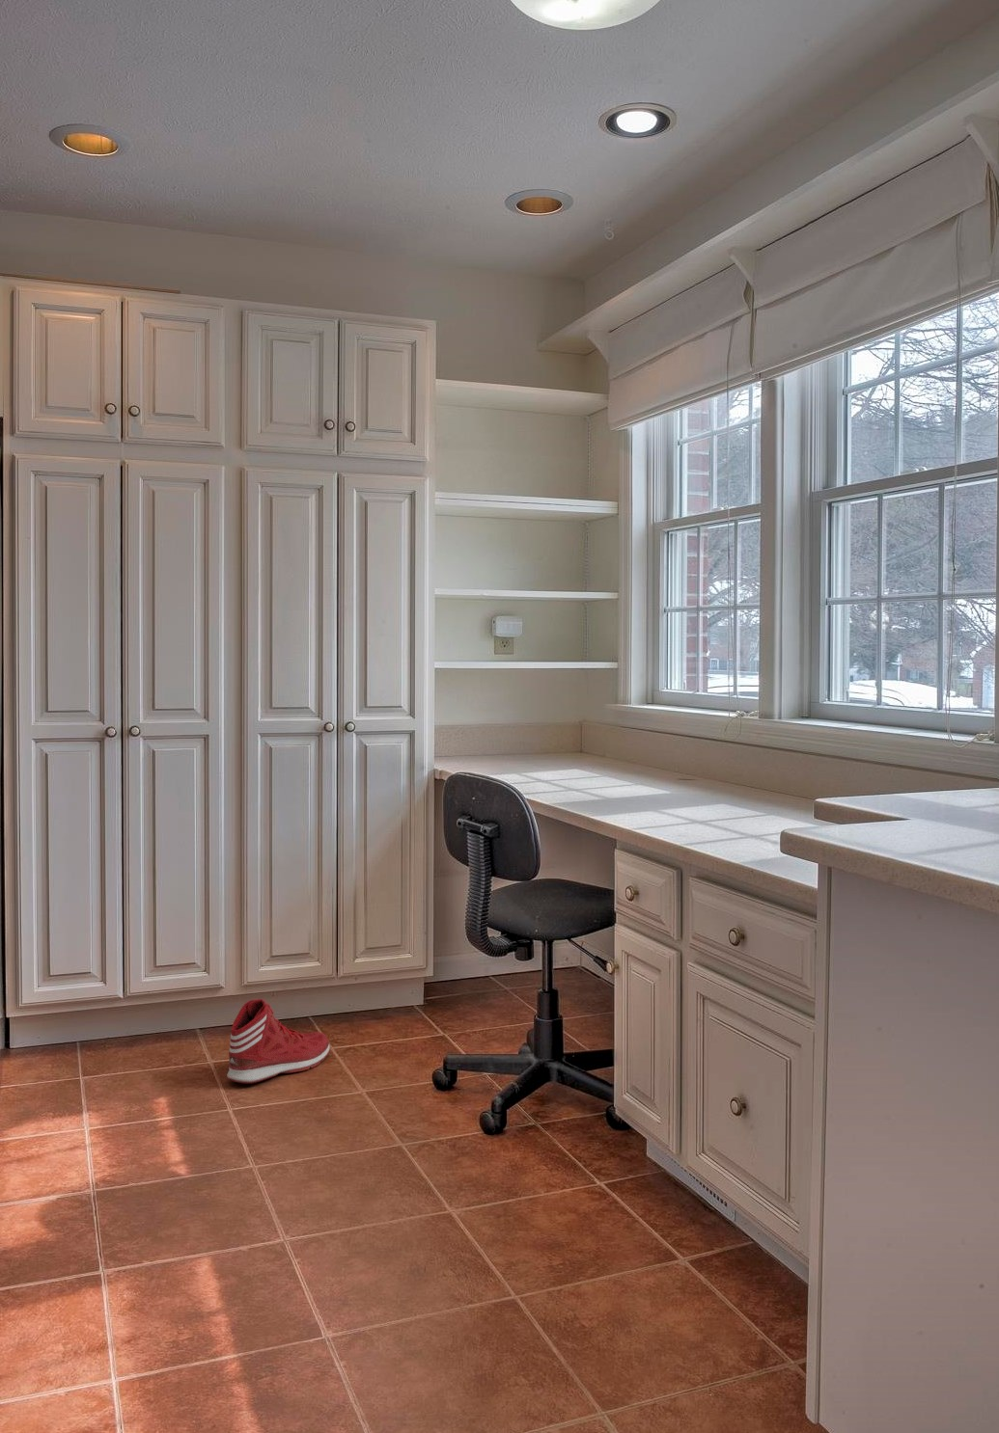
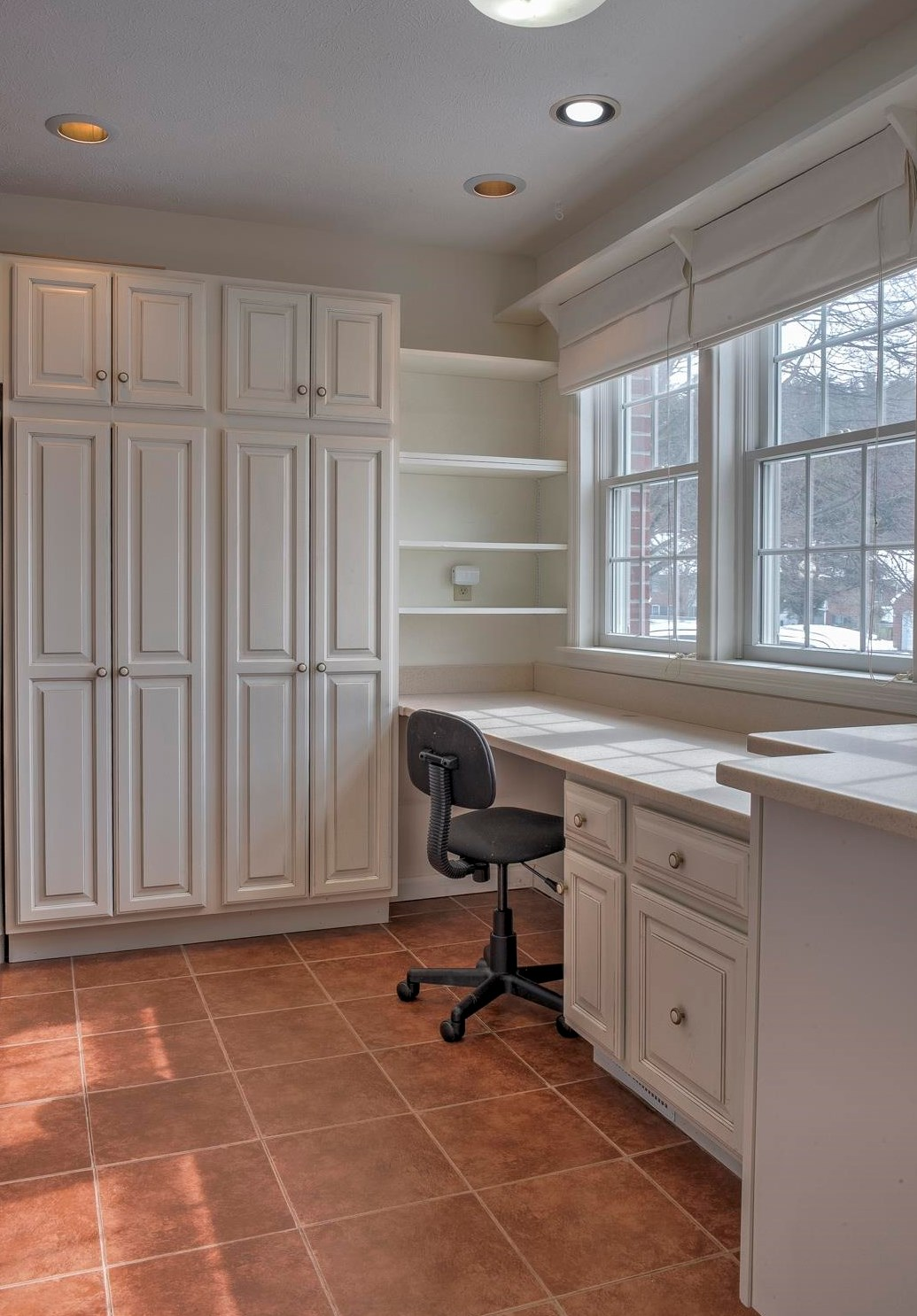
- sneaker (280, 1032)
